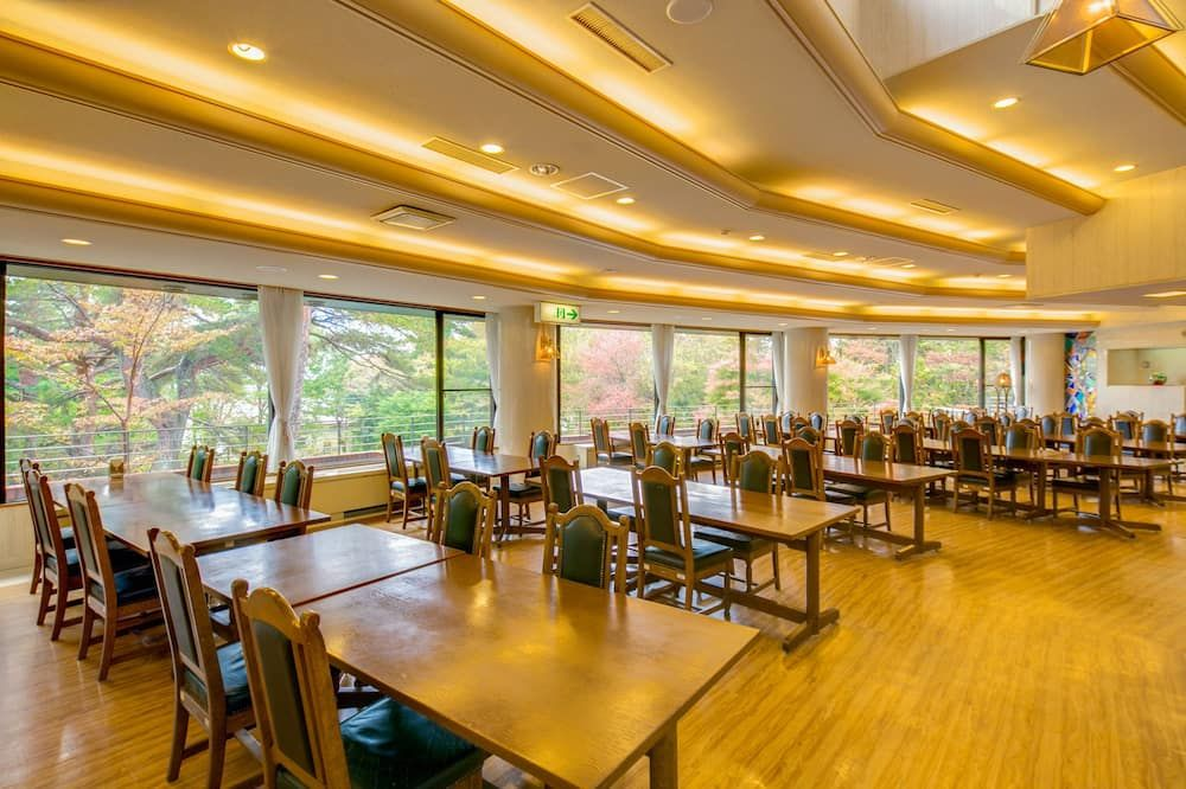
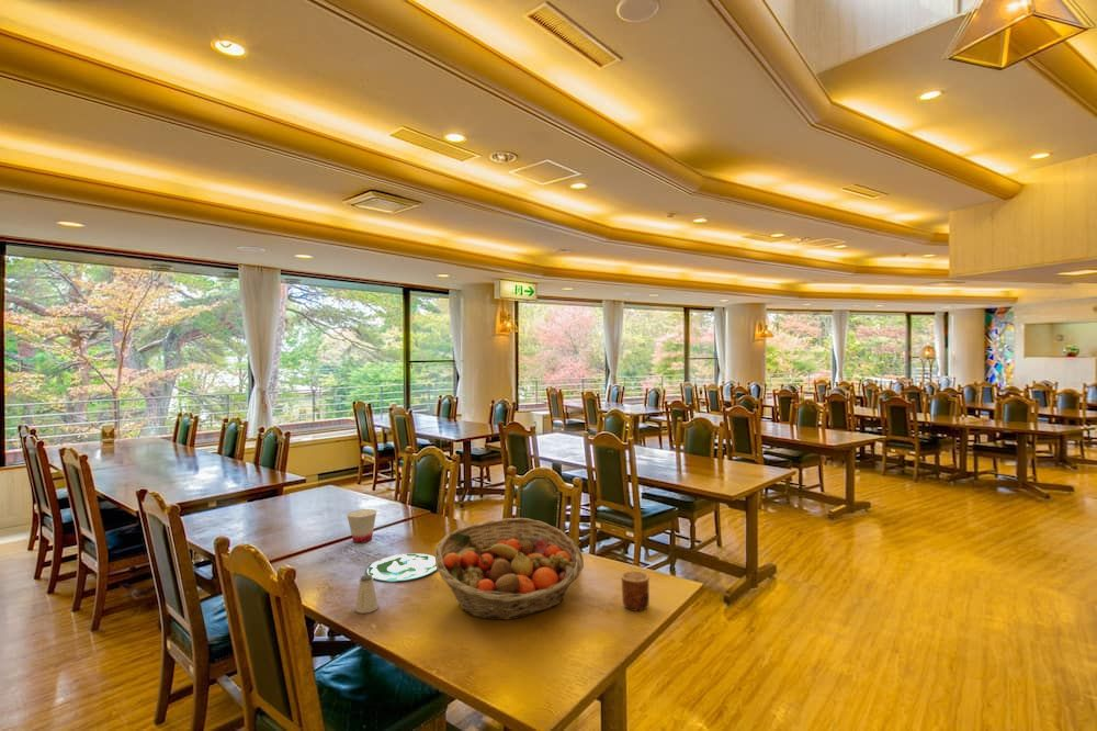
+ cup (362, 526)
+ fruit basket (509, 565)
+ saltshaker (366, 592)
+ cup (635, 589)
+ plate (404, 563)
